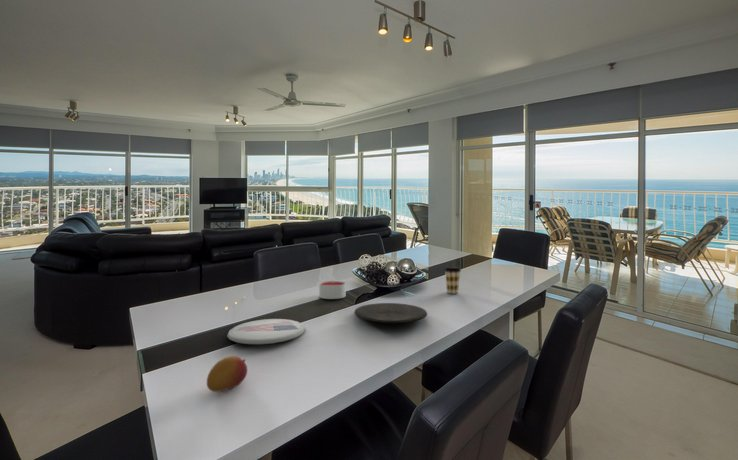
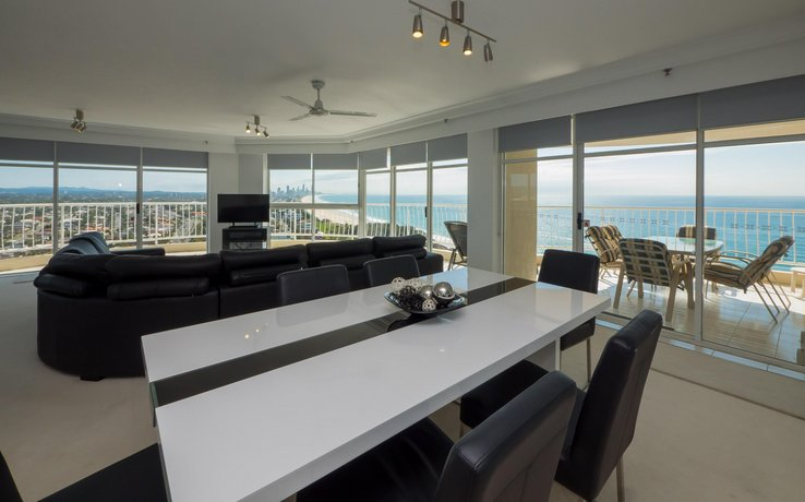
- candle (332, 289)
- plate (267, 329)
- plate (390, 314)
- coffee cup (452, 279)
- fruit (227, 373)
